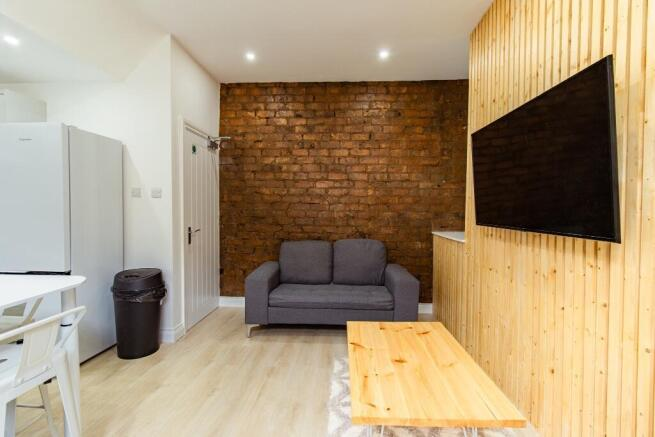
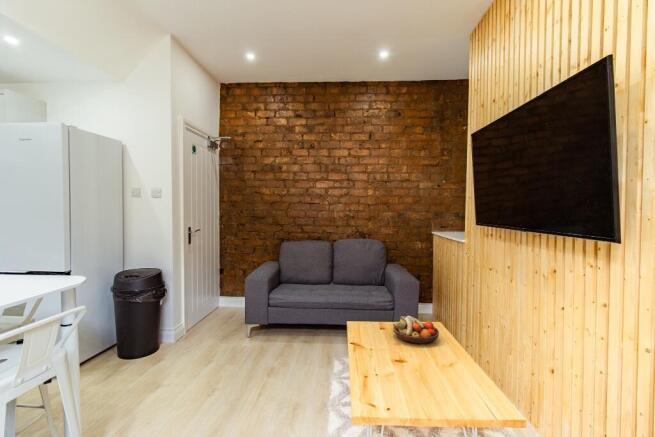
+ fruit bowl (415, 327)
